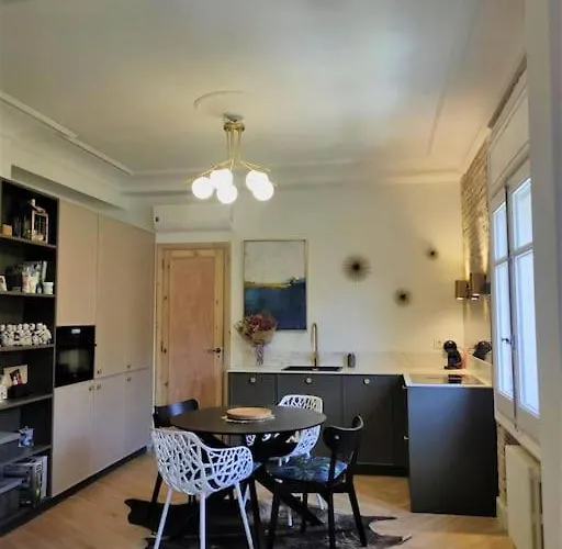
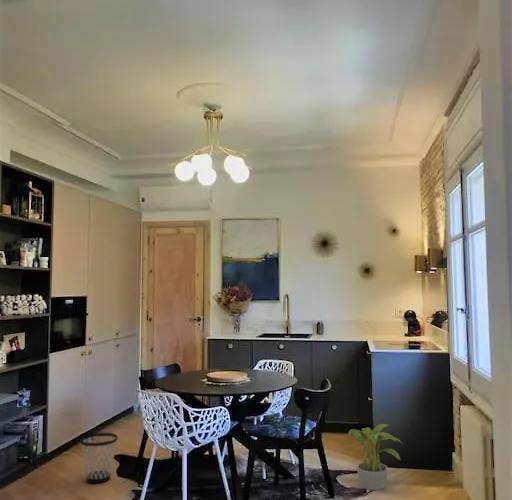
+ potted plant (371, 455)
+ wastebasket (100, 458)
